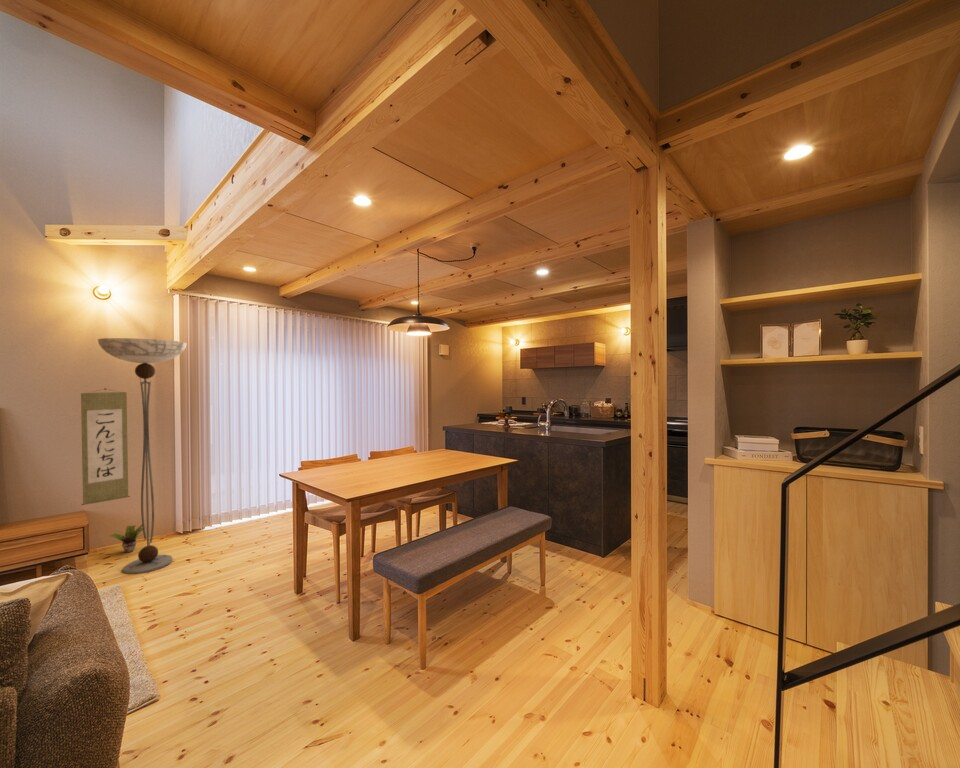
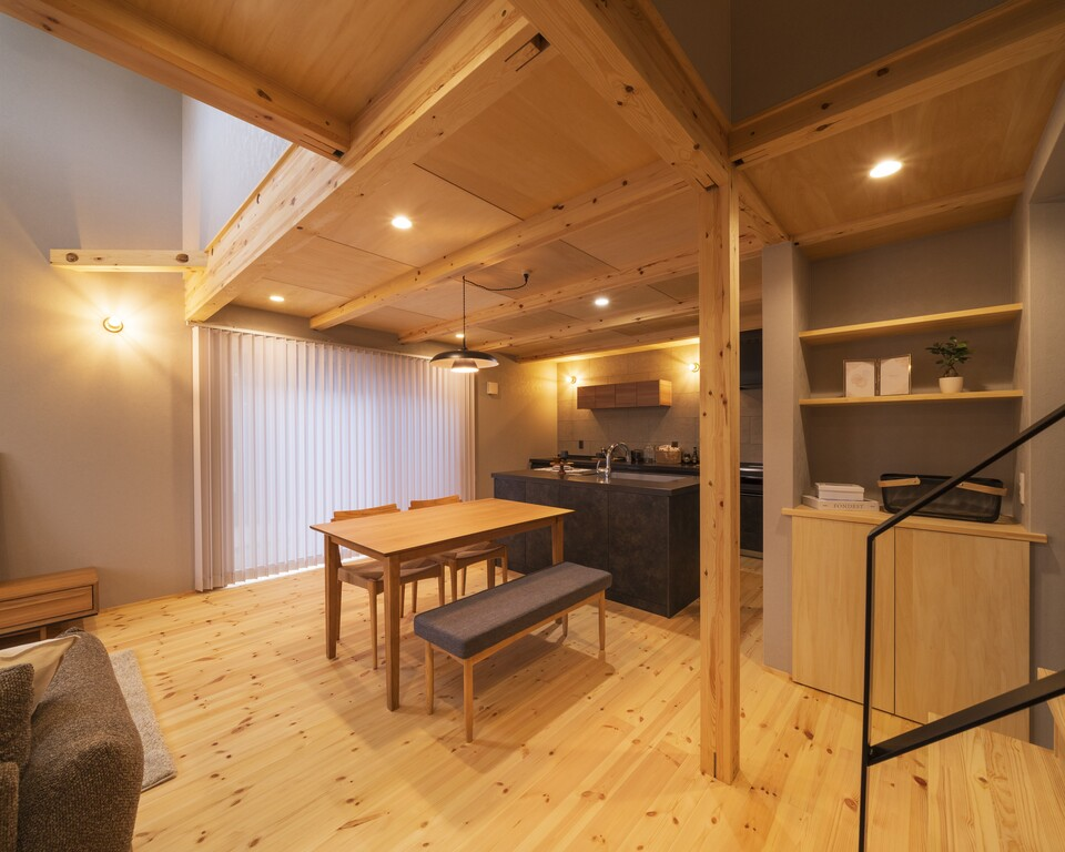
- floor lamp (146, 453)
- potted plant (129, 538)
- wall scroll (105, 444)
